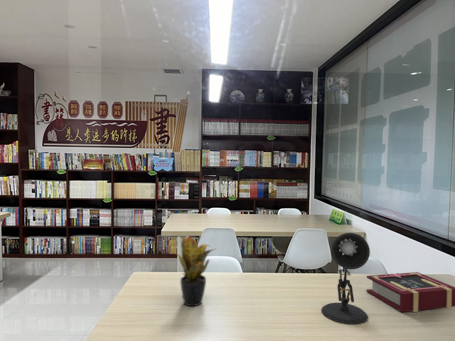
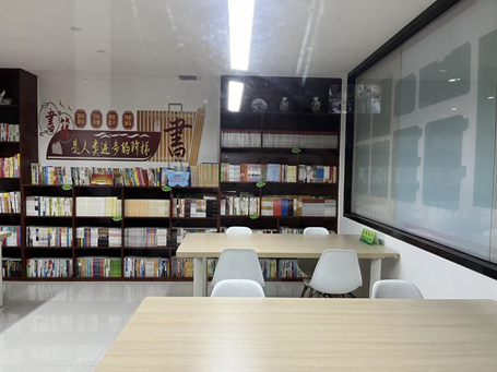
- potted plant (194, 266)
- desk lamp (345, 271)
- book (410, 289)
